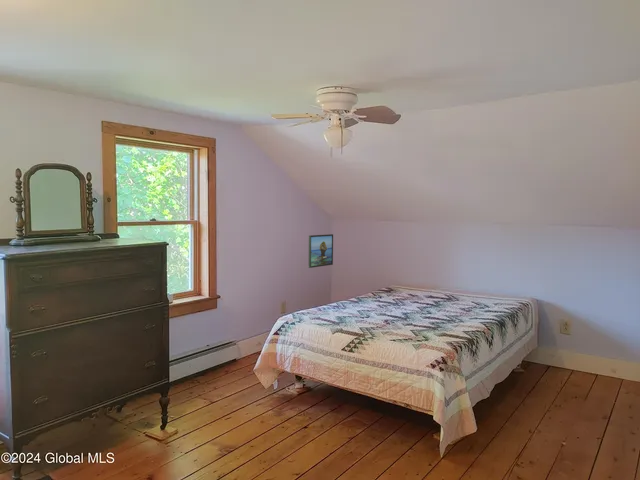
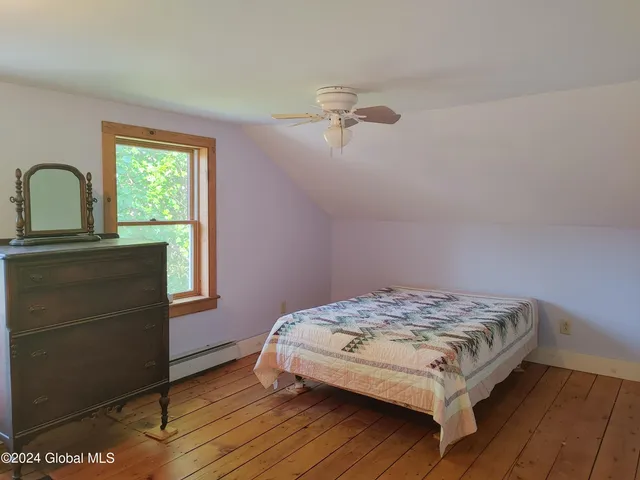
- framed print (321, 250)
